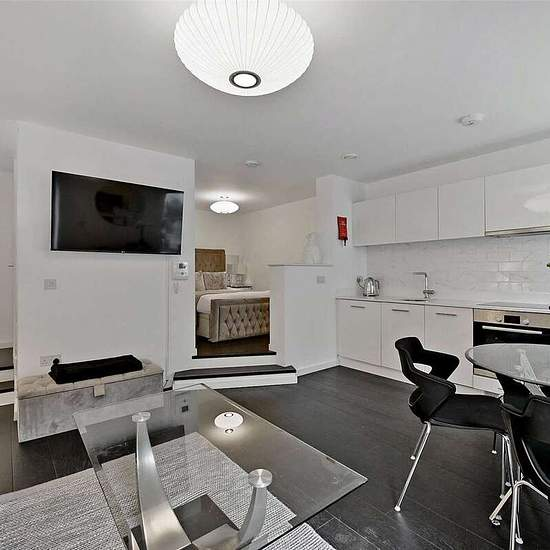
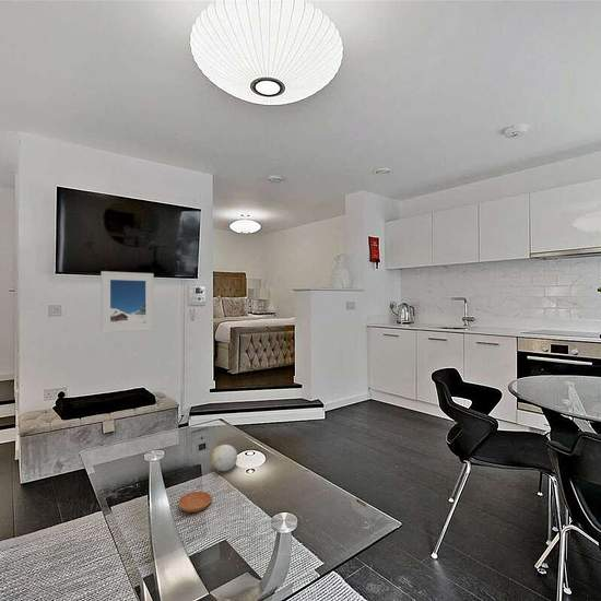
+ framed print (128, 302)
+ decorative ball (224, 457)
+ saucer (195, 502)
